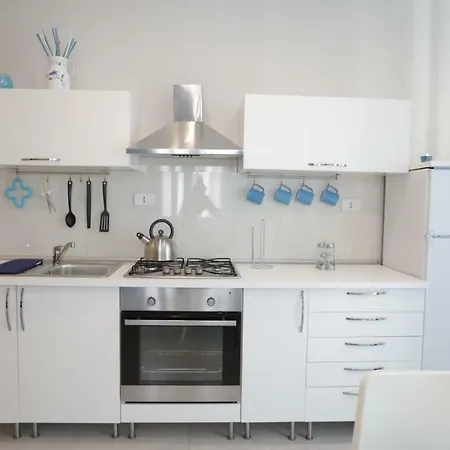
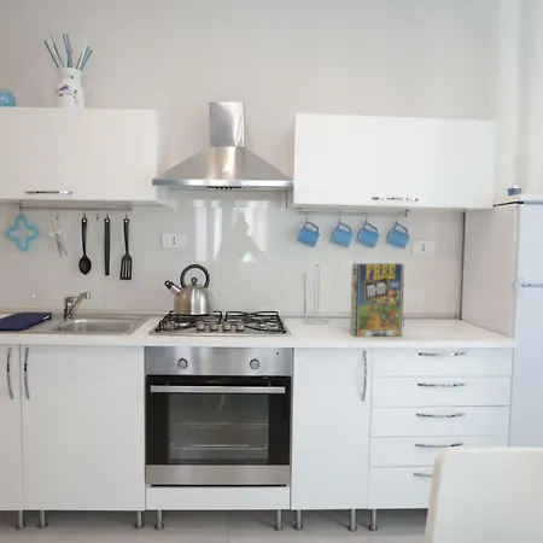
+ cereal box (376, 299)
